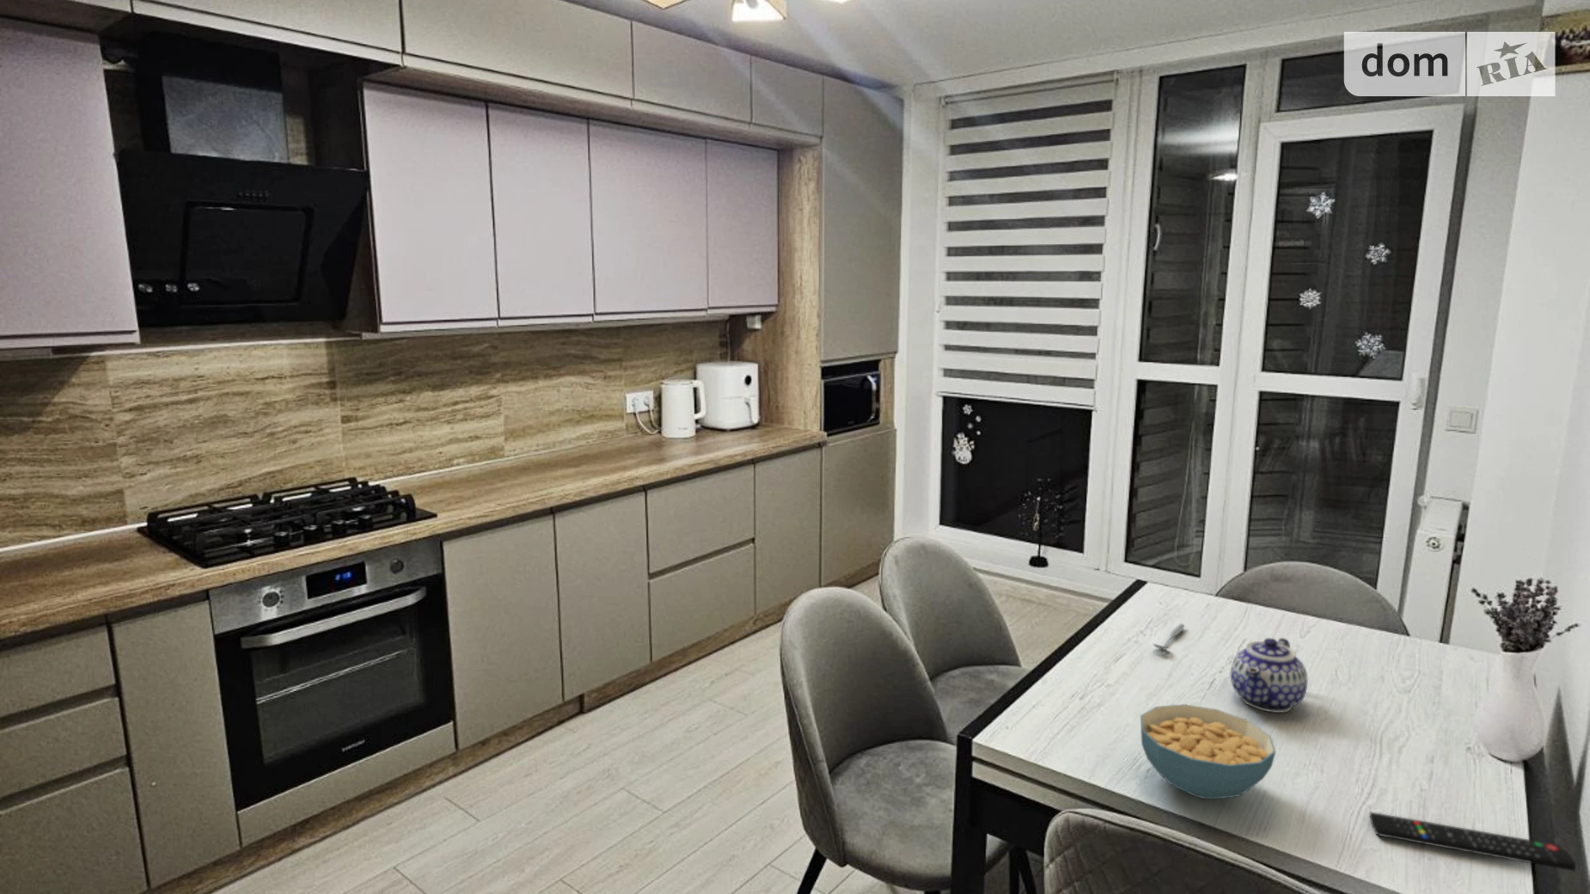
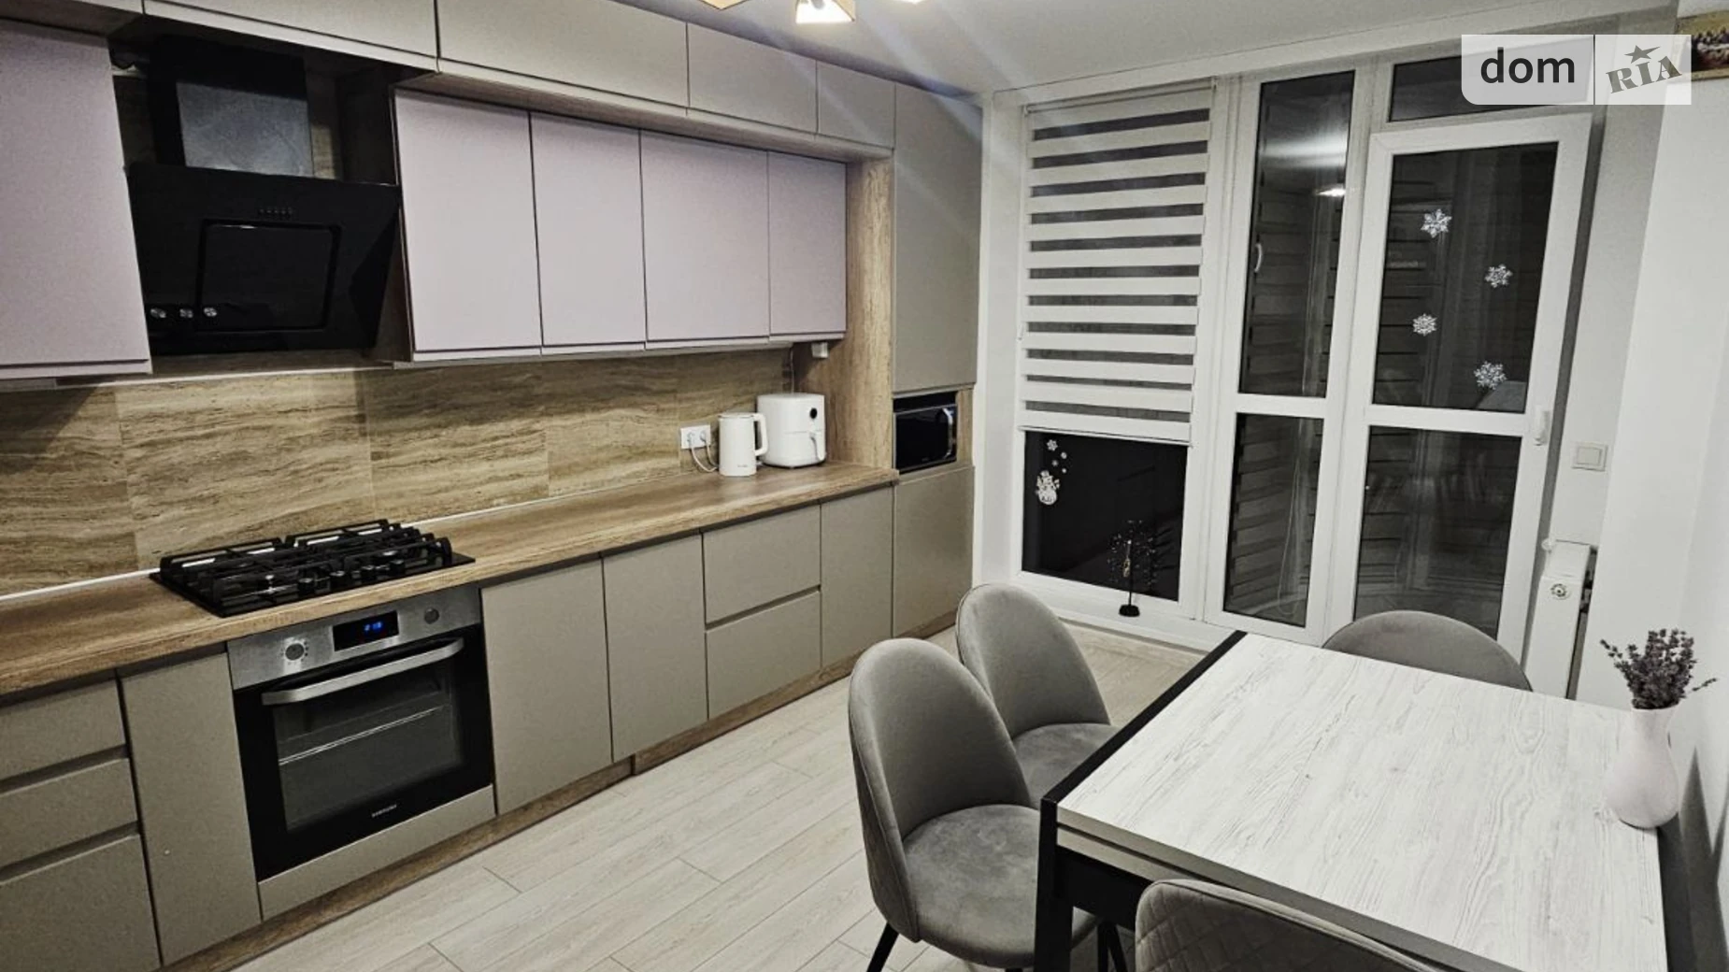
- cereal bowl (1202, 761)
- teapot (1269, 670)
- remote control (1469, 843)
- spoon (1170, 636)
